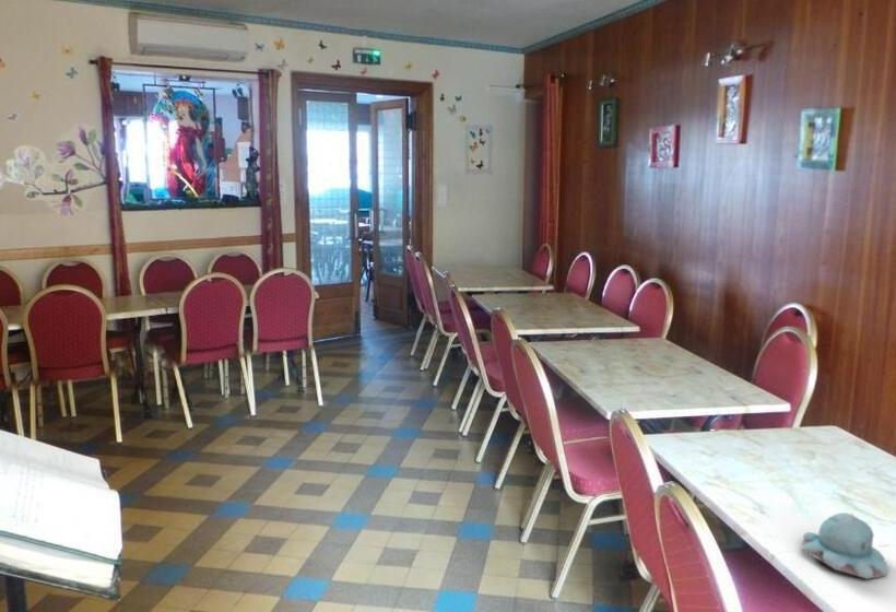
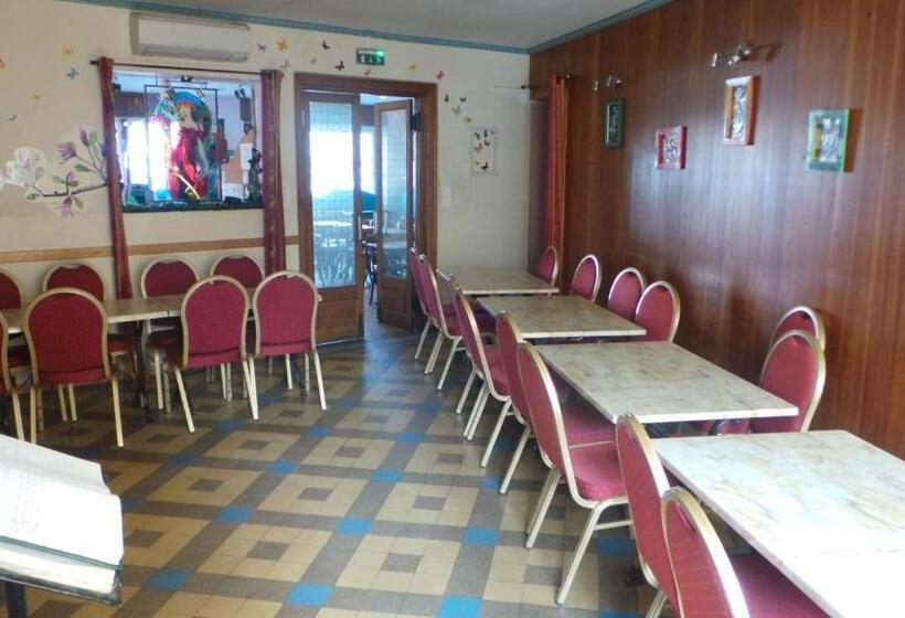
- candle (846, 536)
